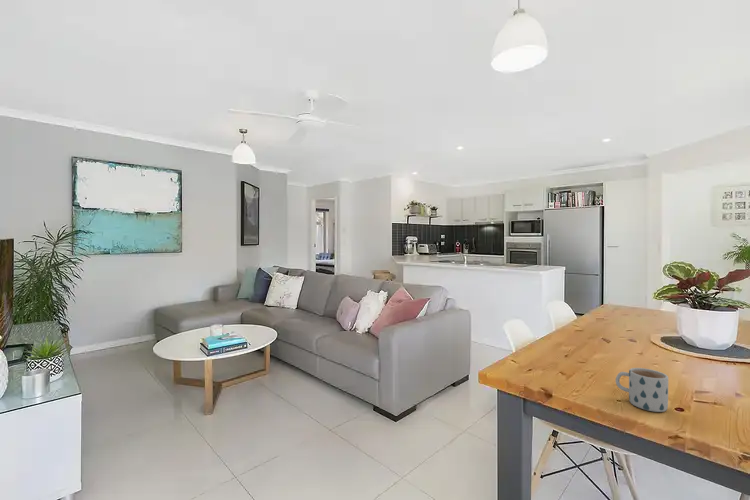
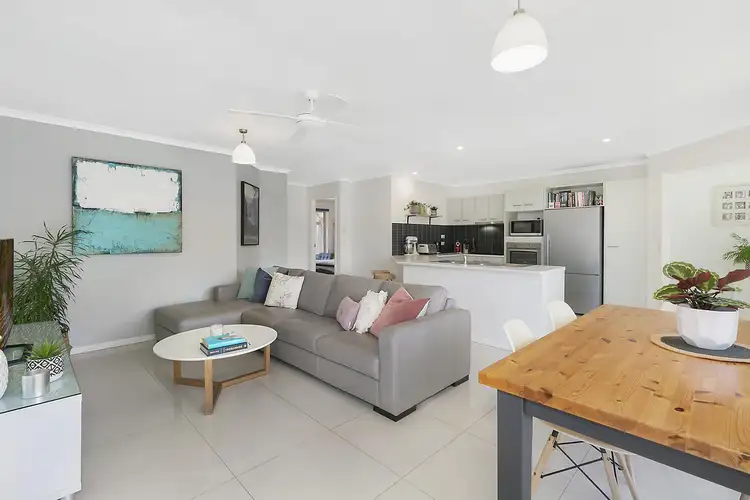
- mug (640, 387)
